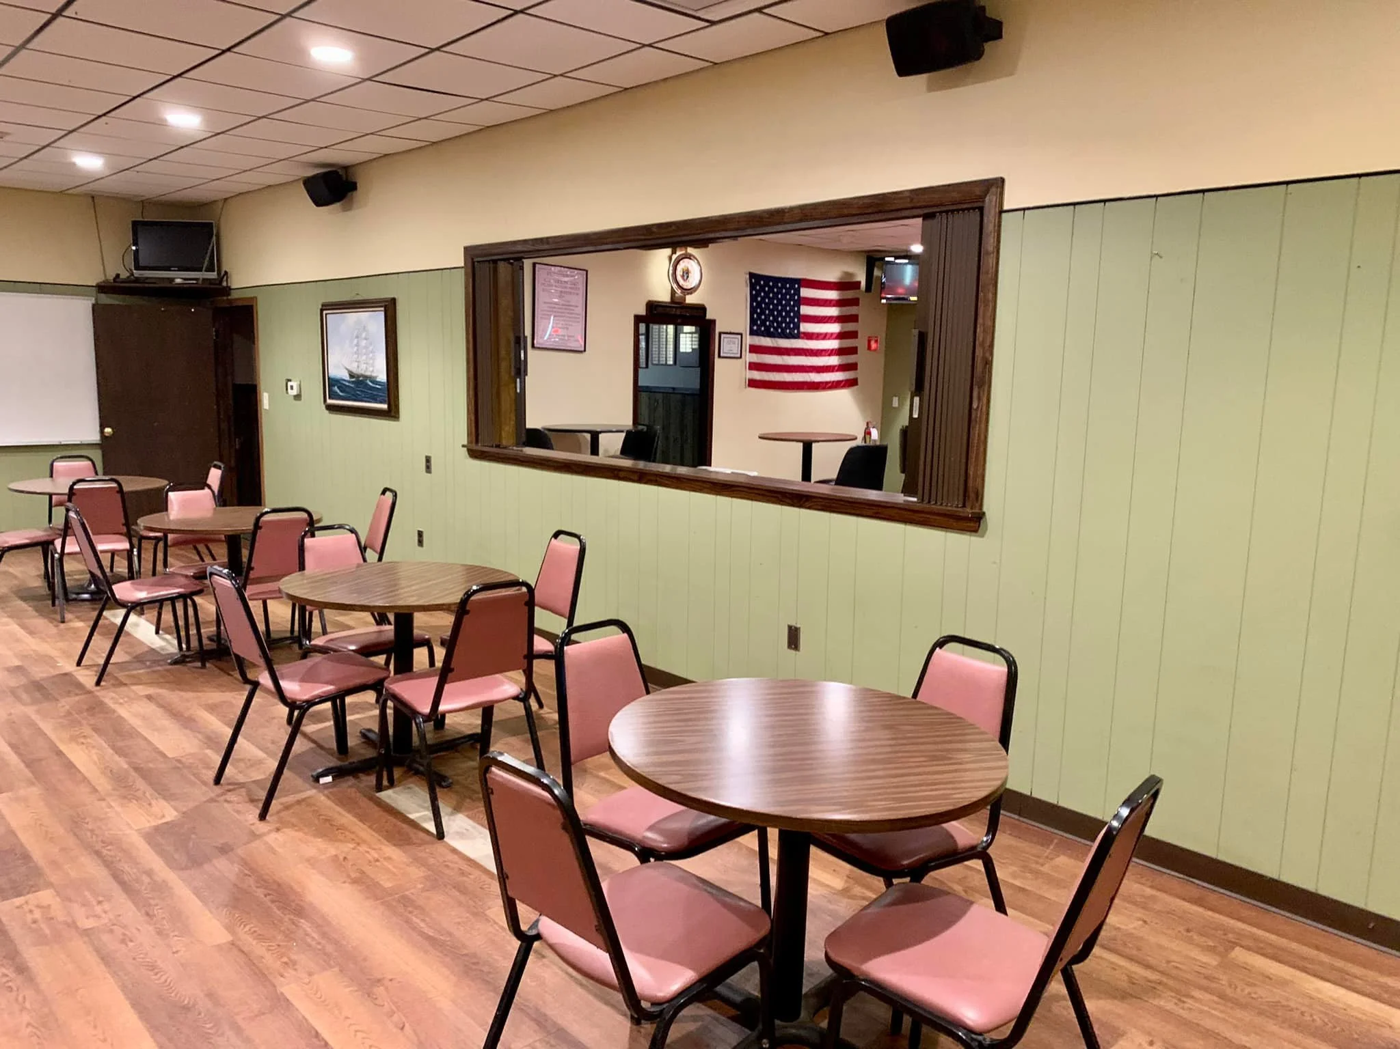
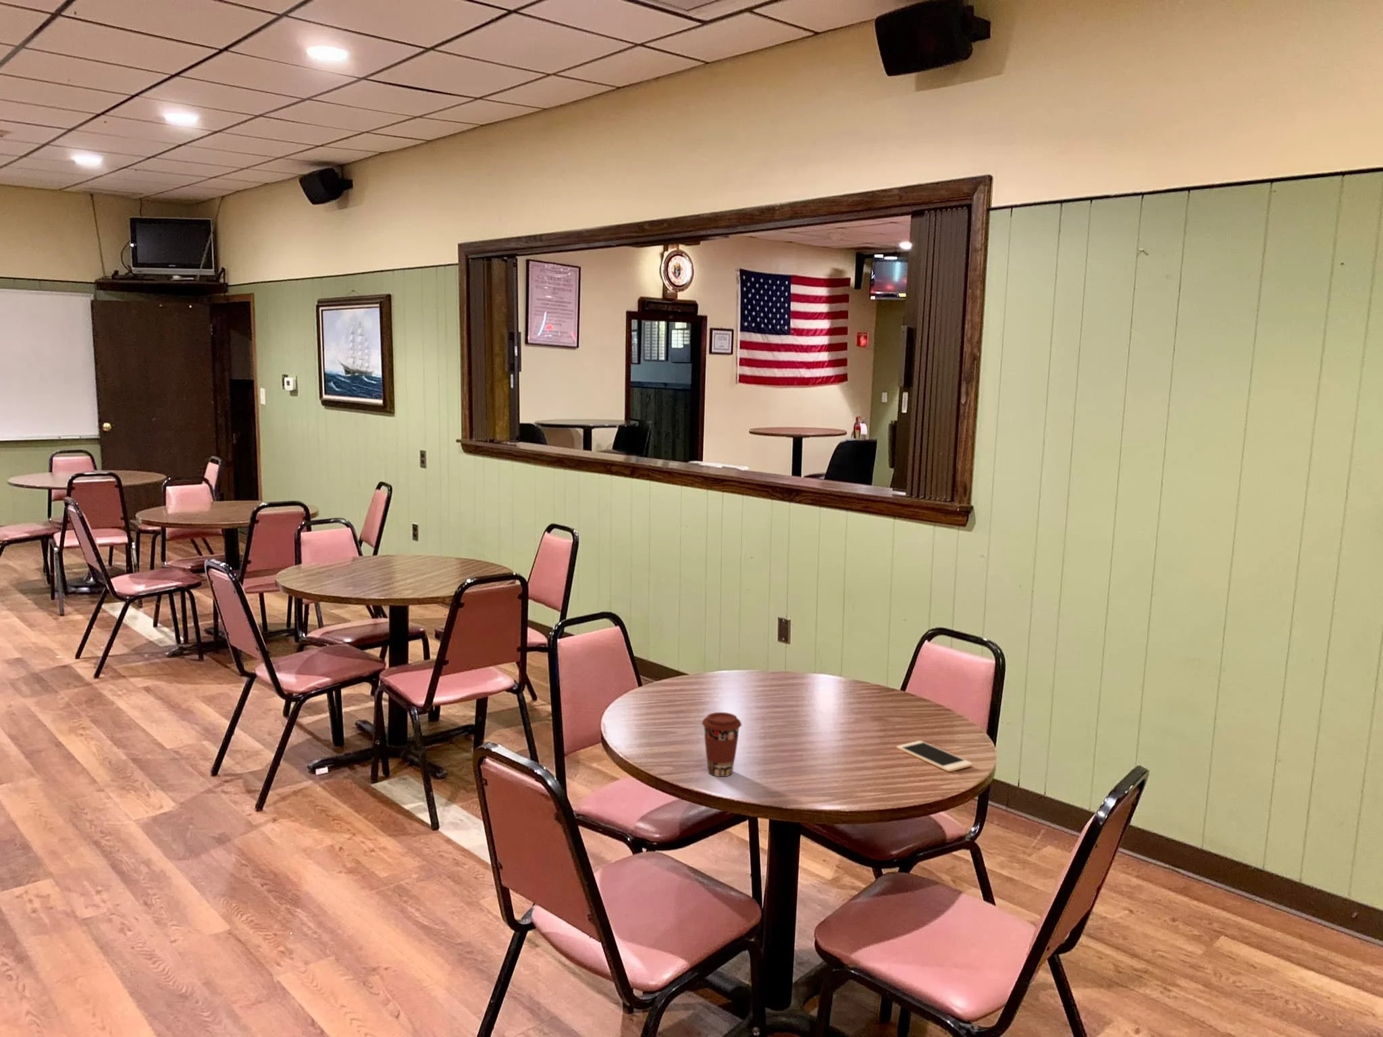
+ cell phone (933, 756)
+ coffee cup (721, 744)
